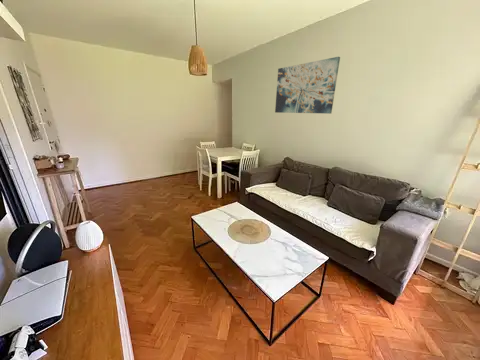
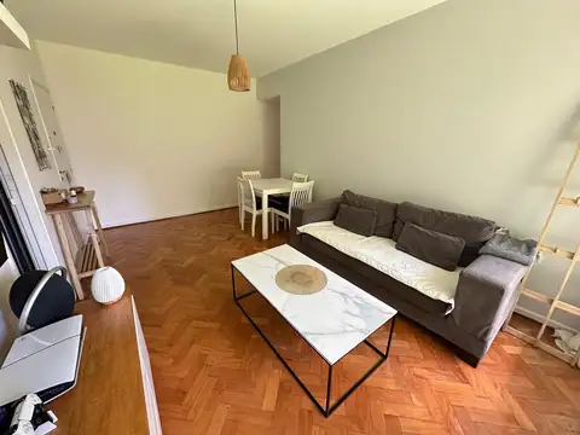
- wall art (302, 89)
